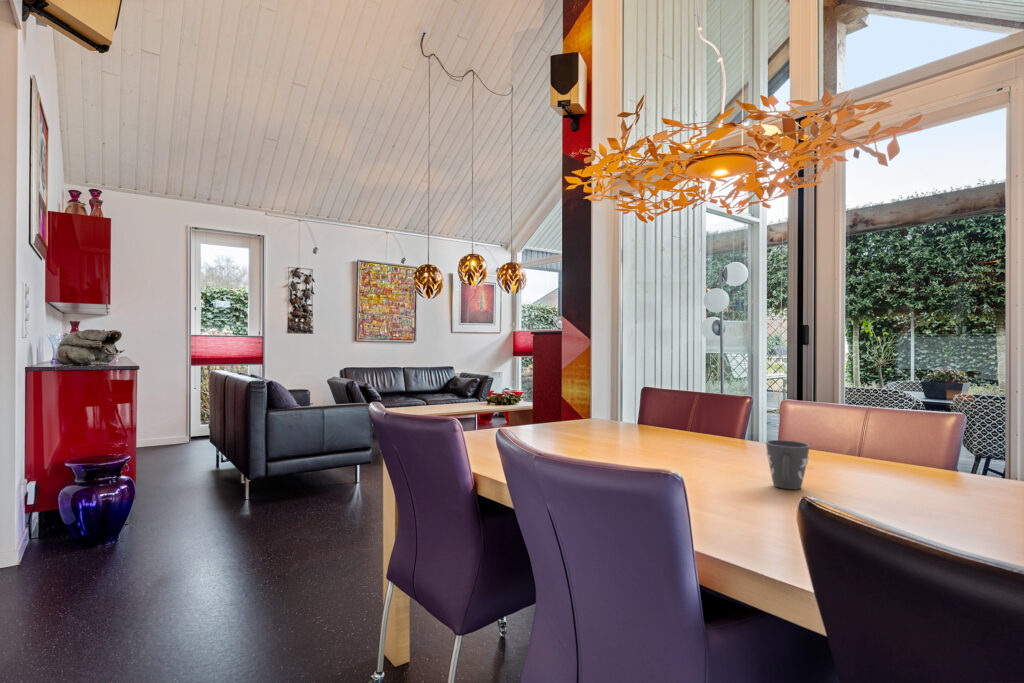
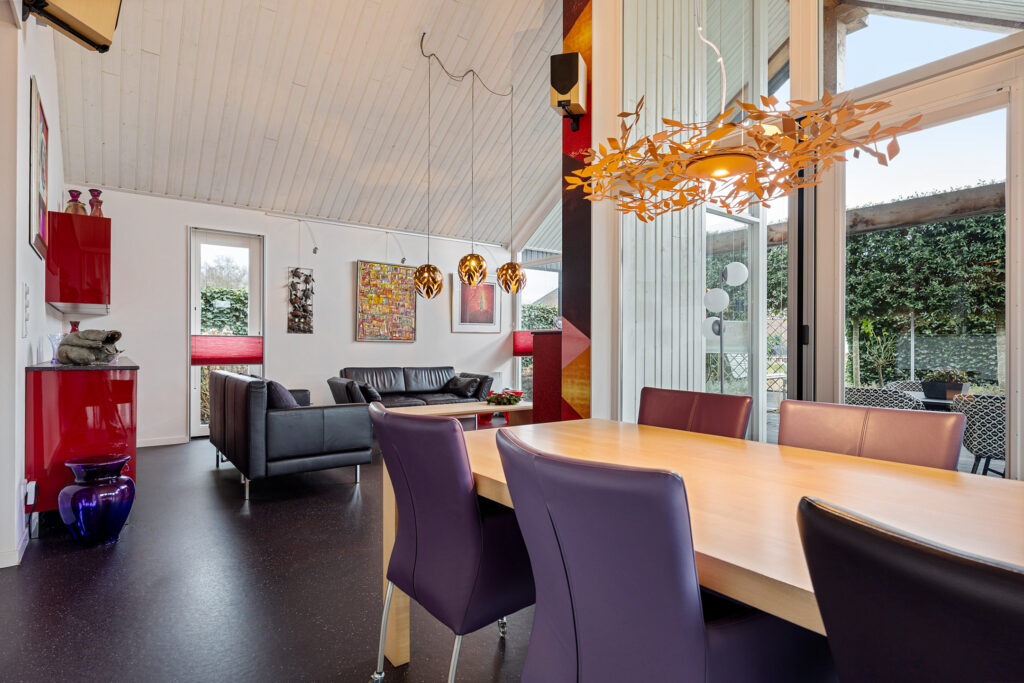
- mug (786, 465)
